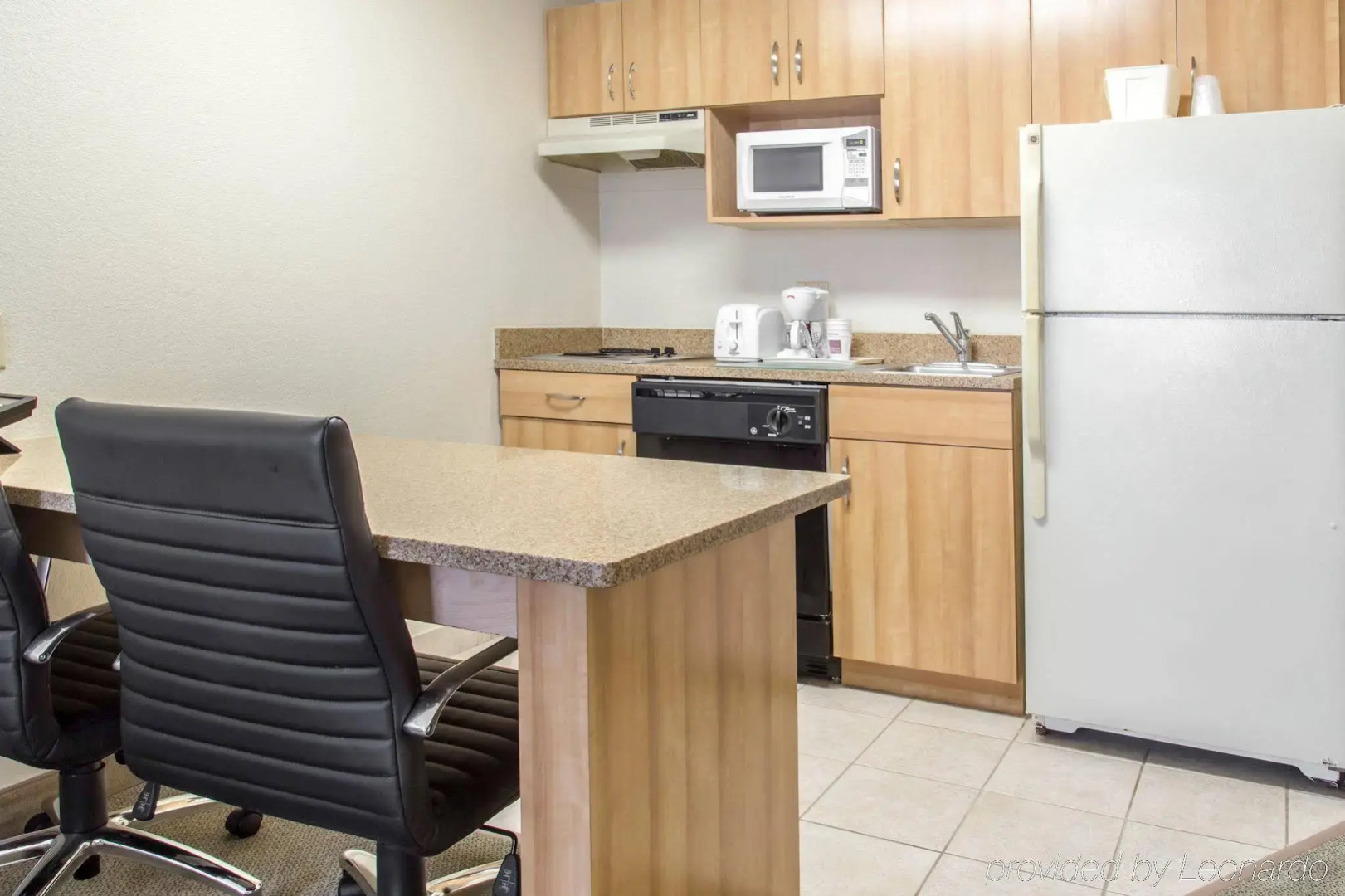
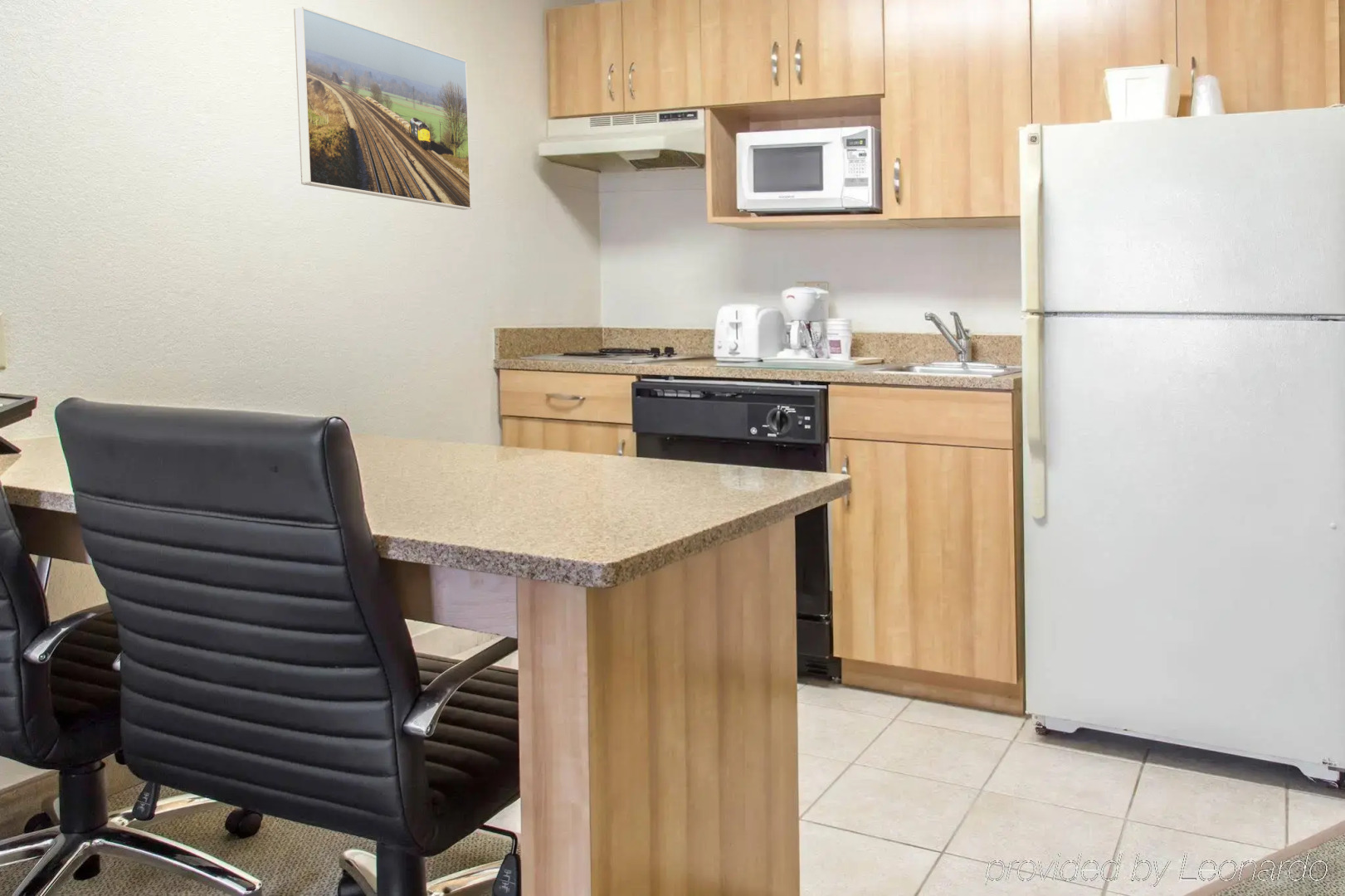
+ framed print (390, 117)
